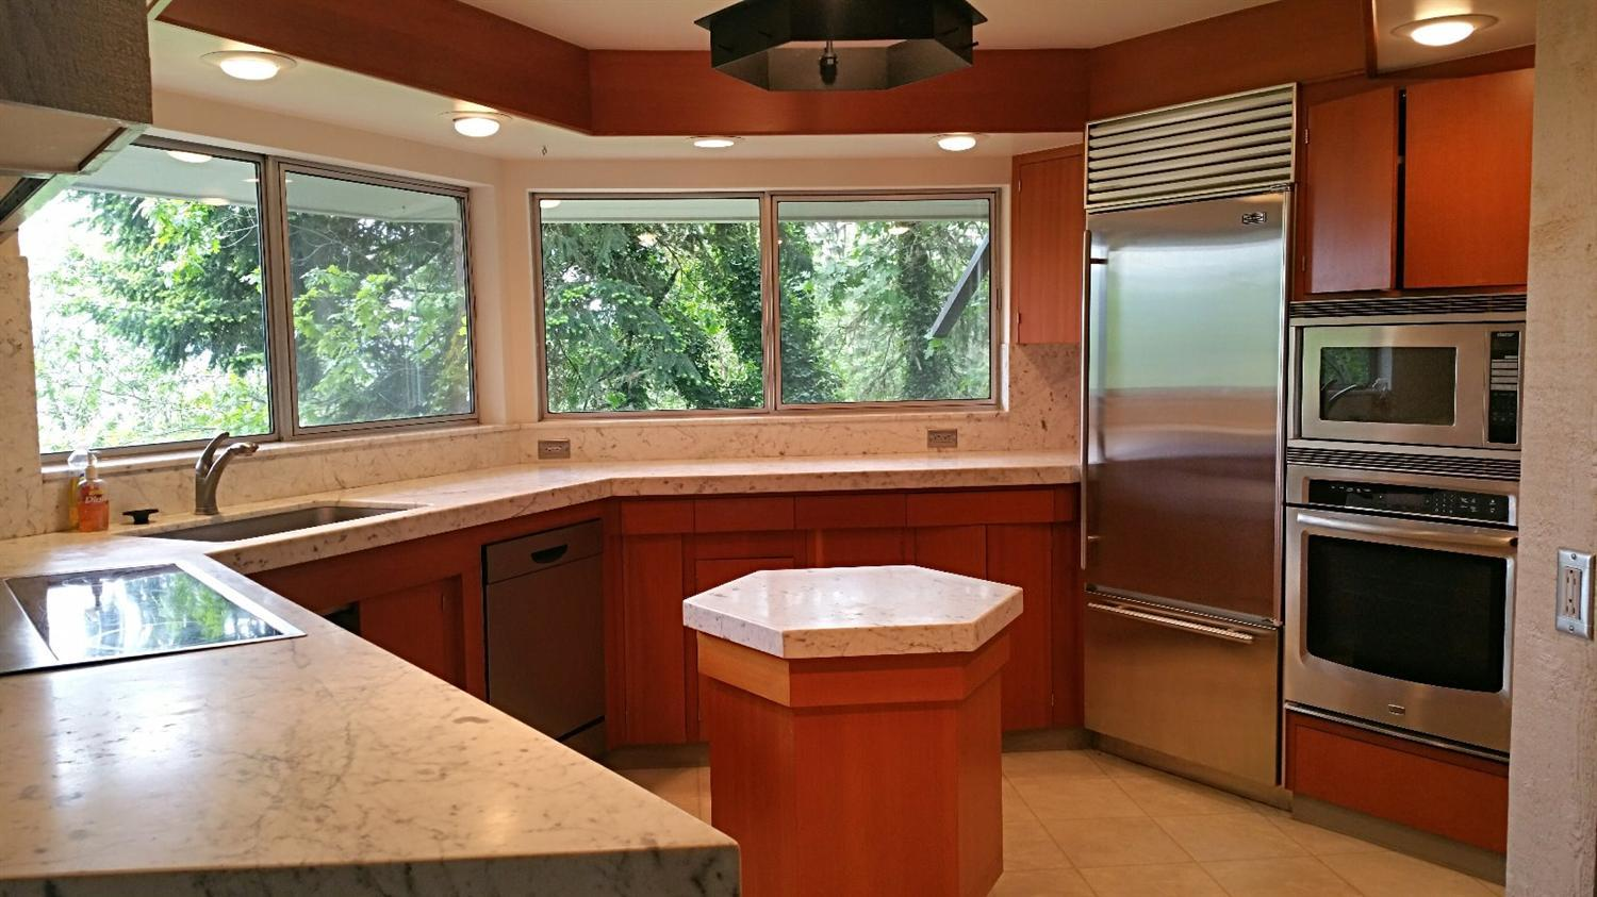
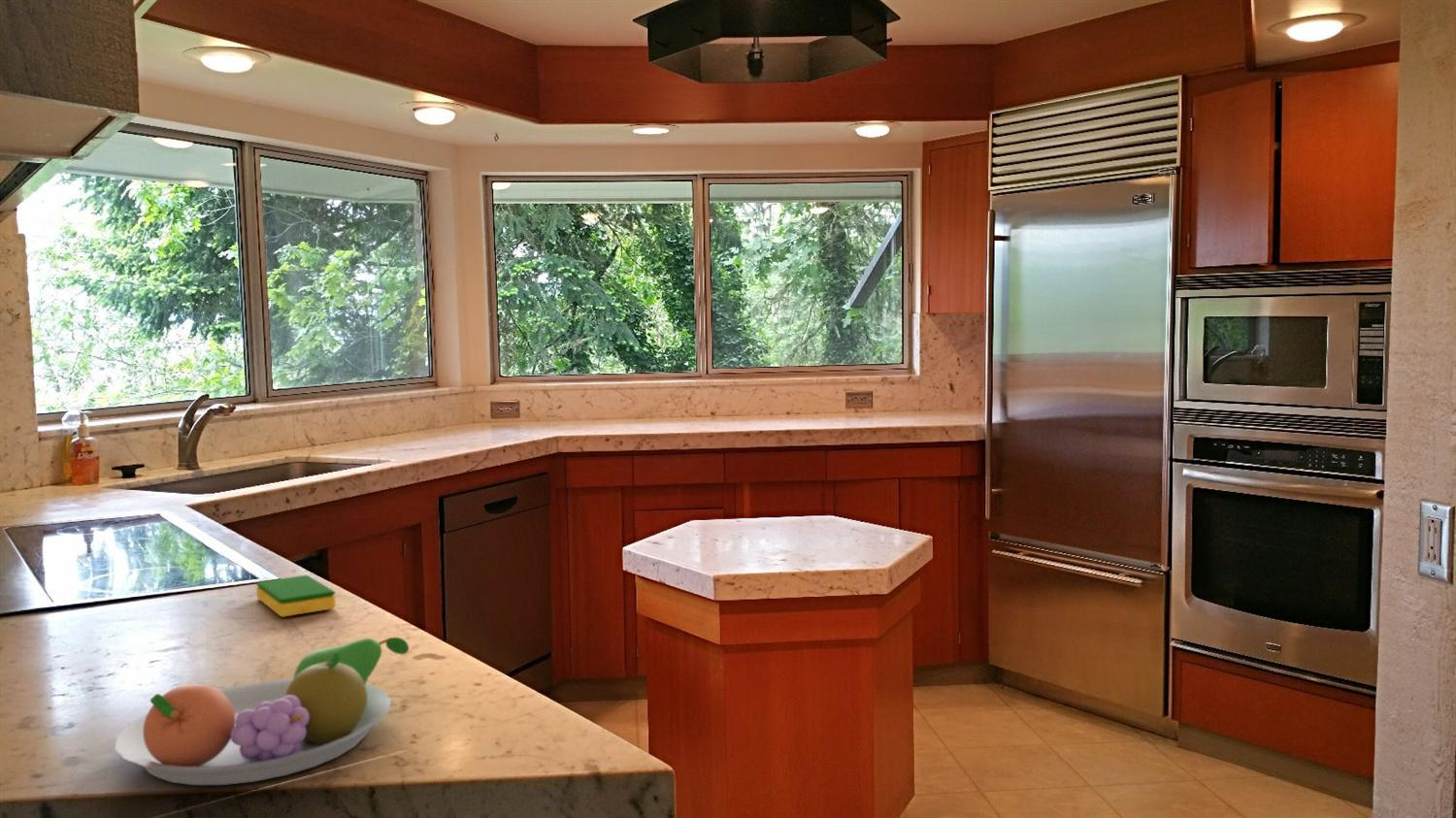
+ dish sponge (295, 595)
+ fruit bowl (271, 692)
